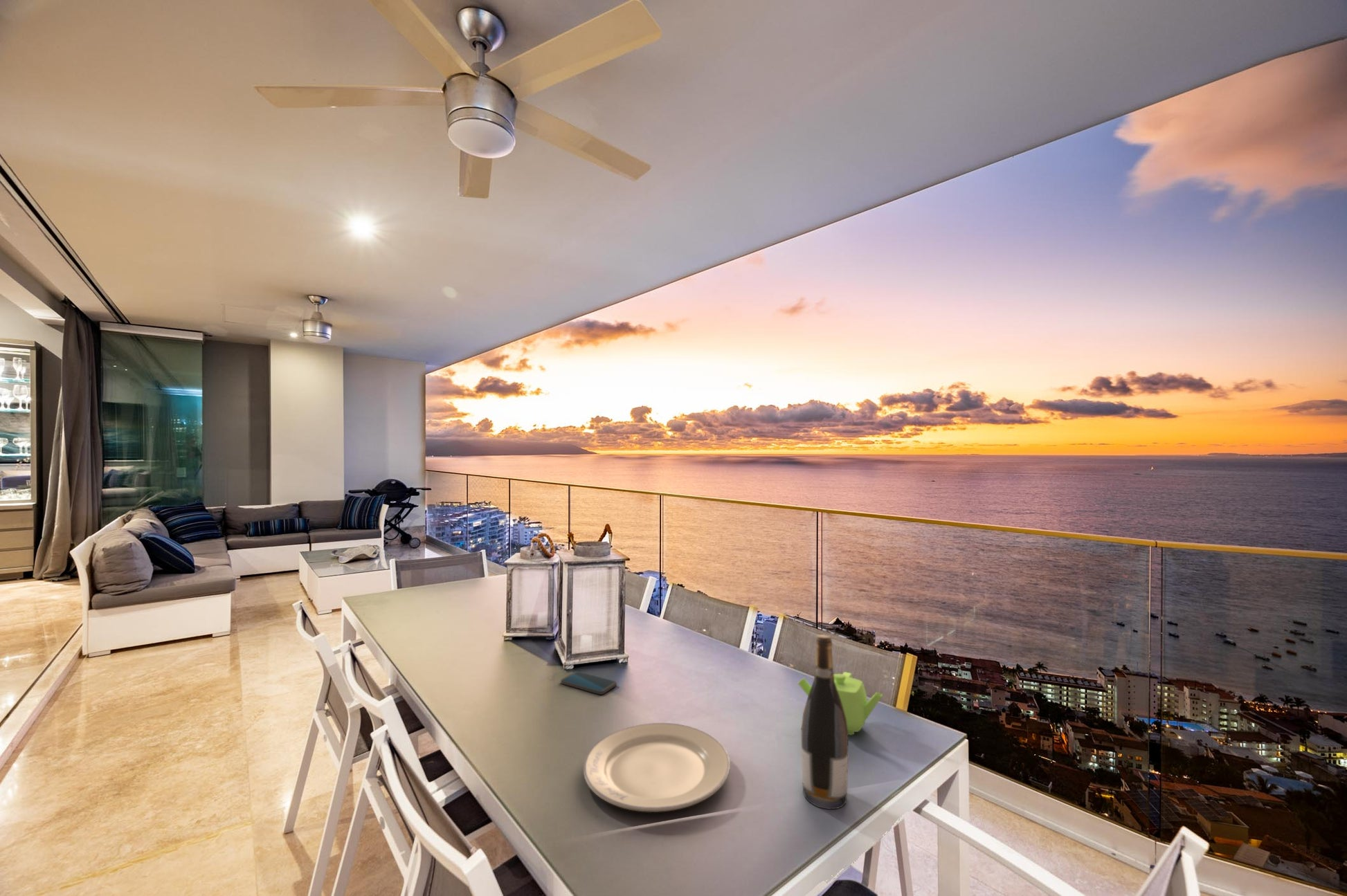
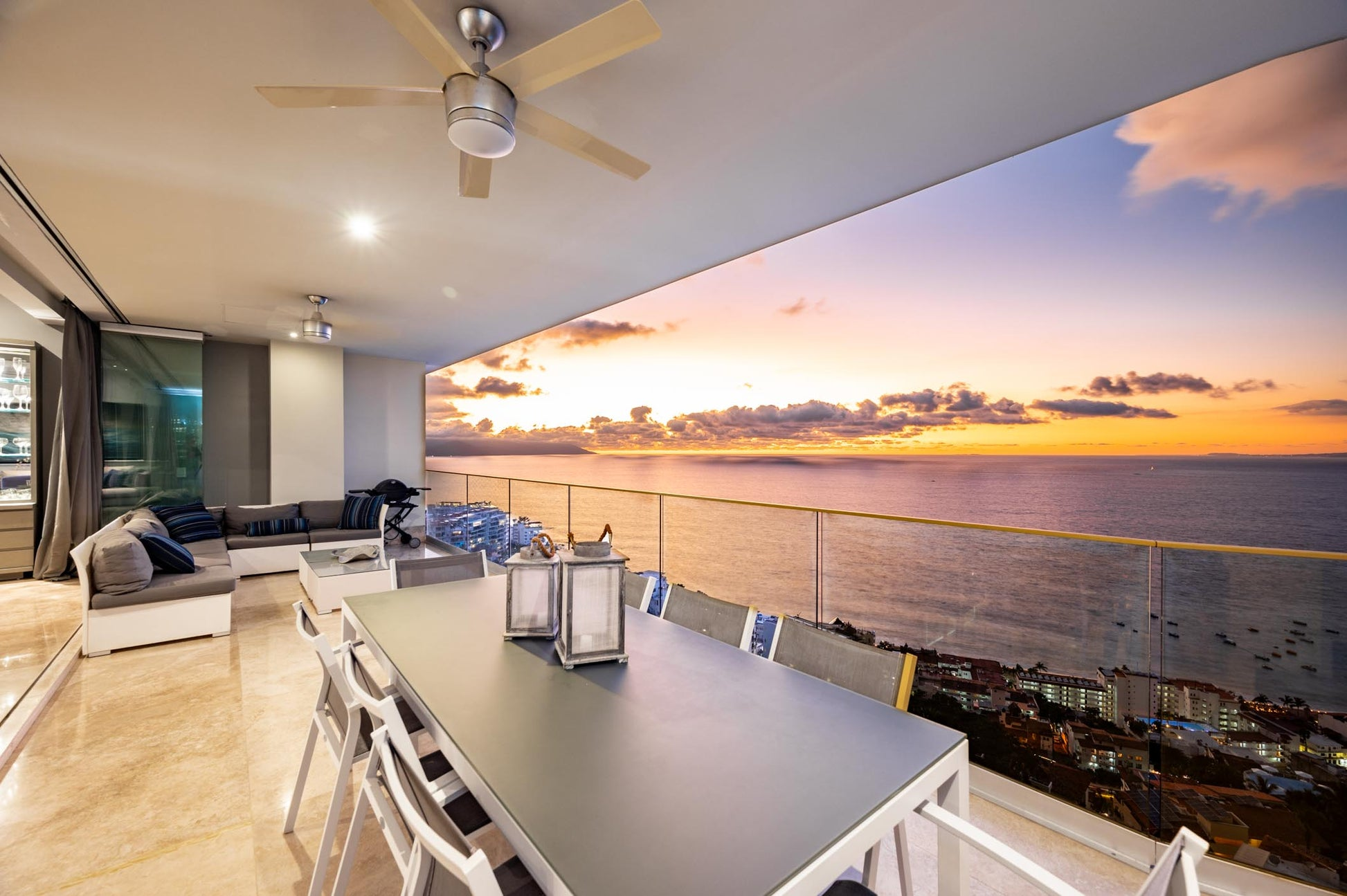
- chinaware (657, 765)
- wine bottle (824, 715)
- smartphone (588, 682)
- teapot (840, 699)
